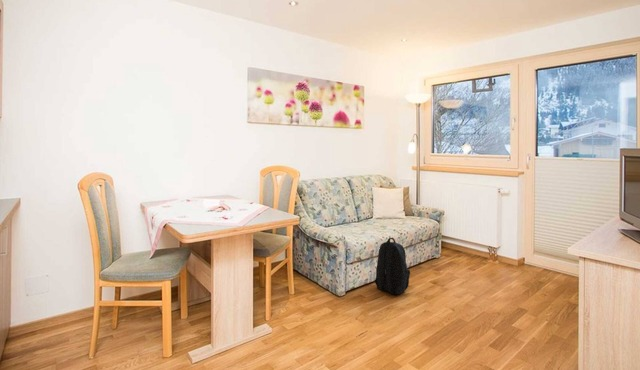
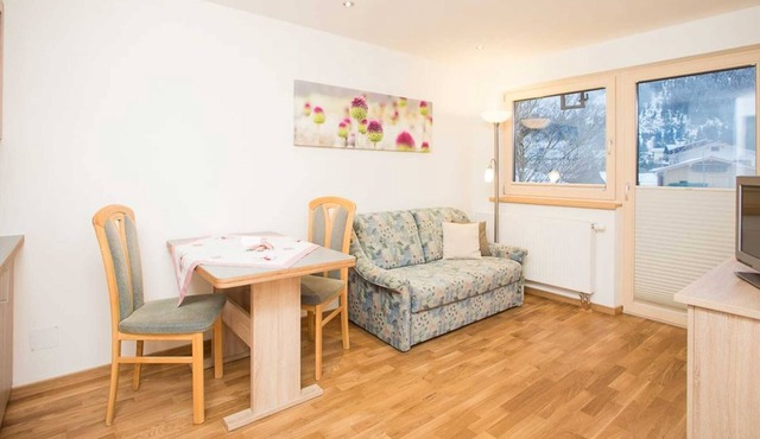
- backpack (392, 264)
